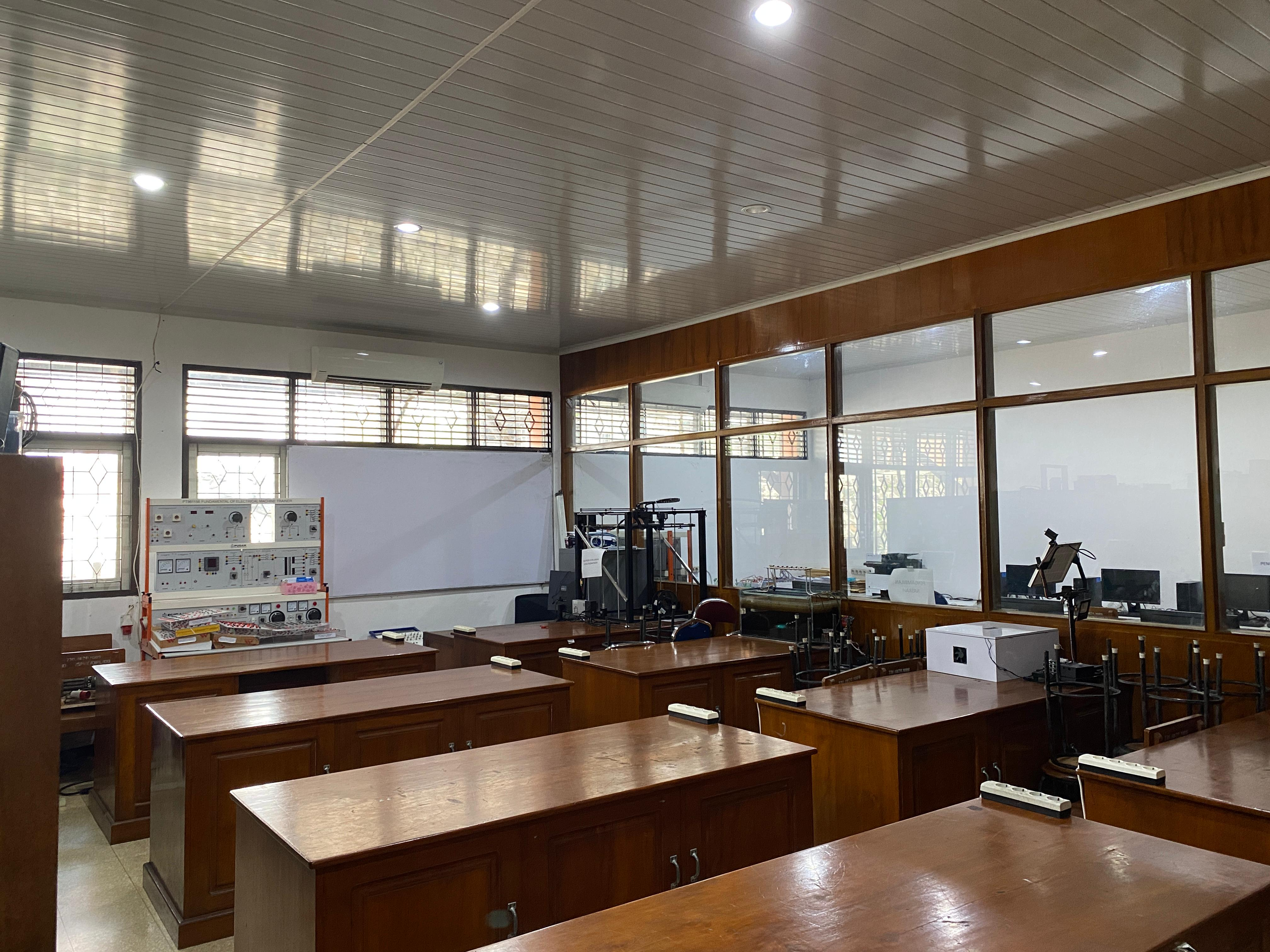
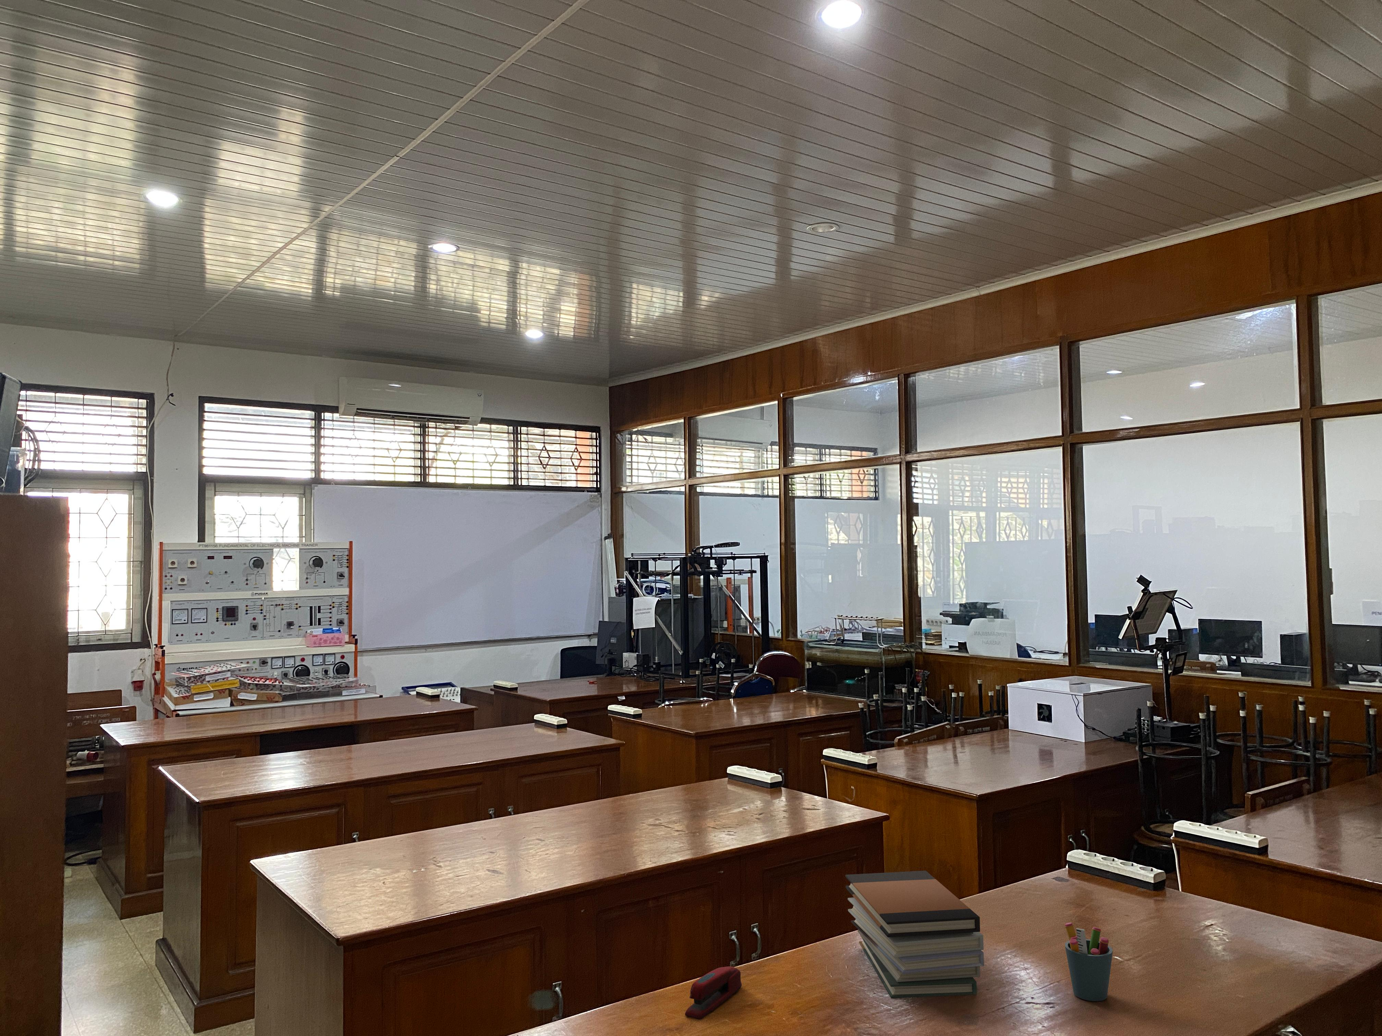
+ book stack (912, 932)
+ stapler (714, 985)
+ pen holder (1088, 958)
